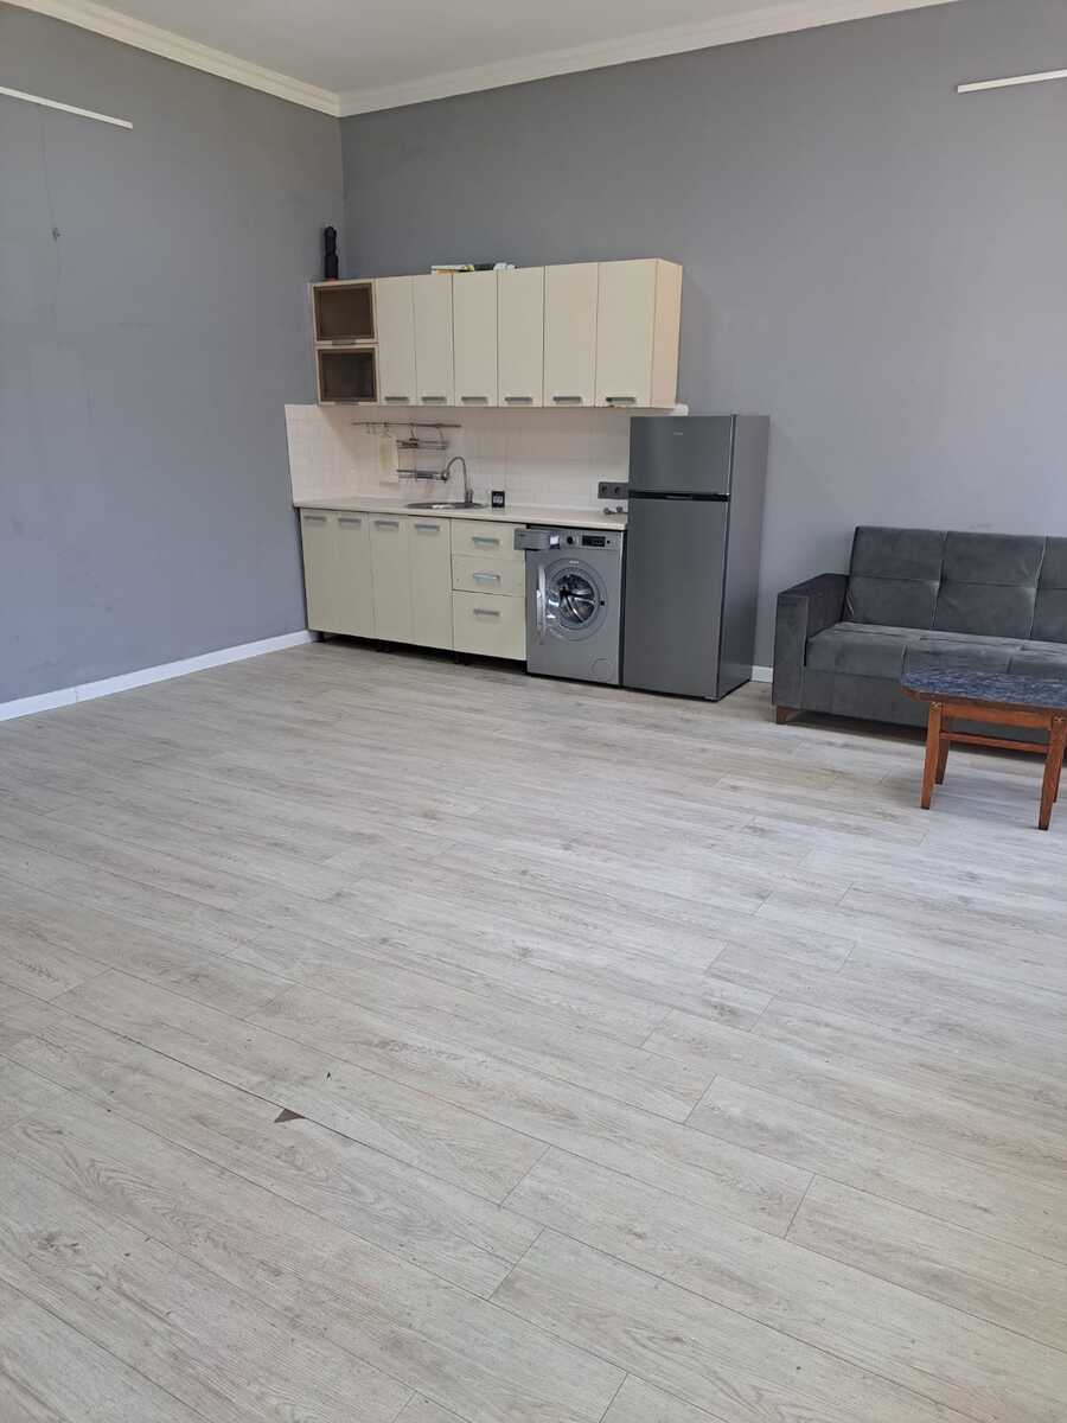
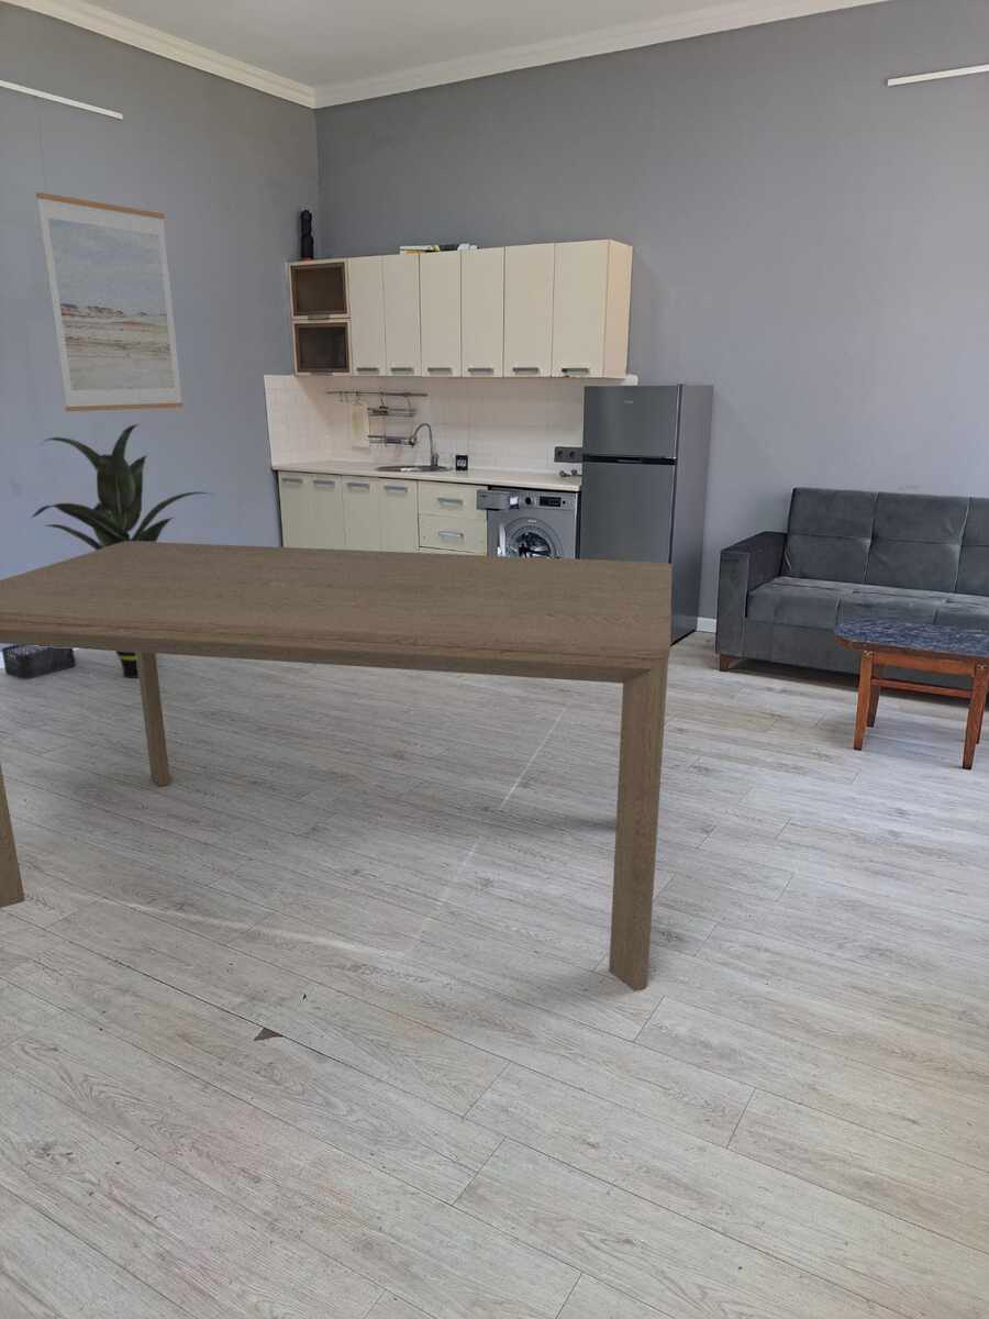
+ storage bin (38, 656)
+ indoor plant (122, 542)
+ dining table (346, 665)
+ wall art (115, 309)
